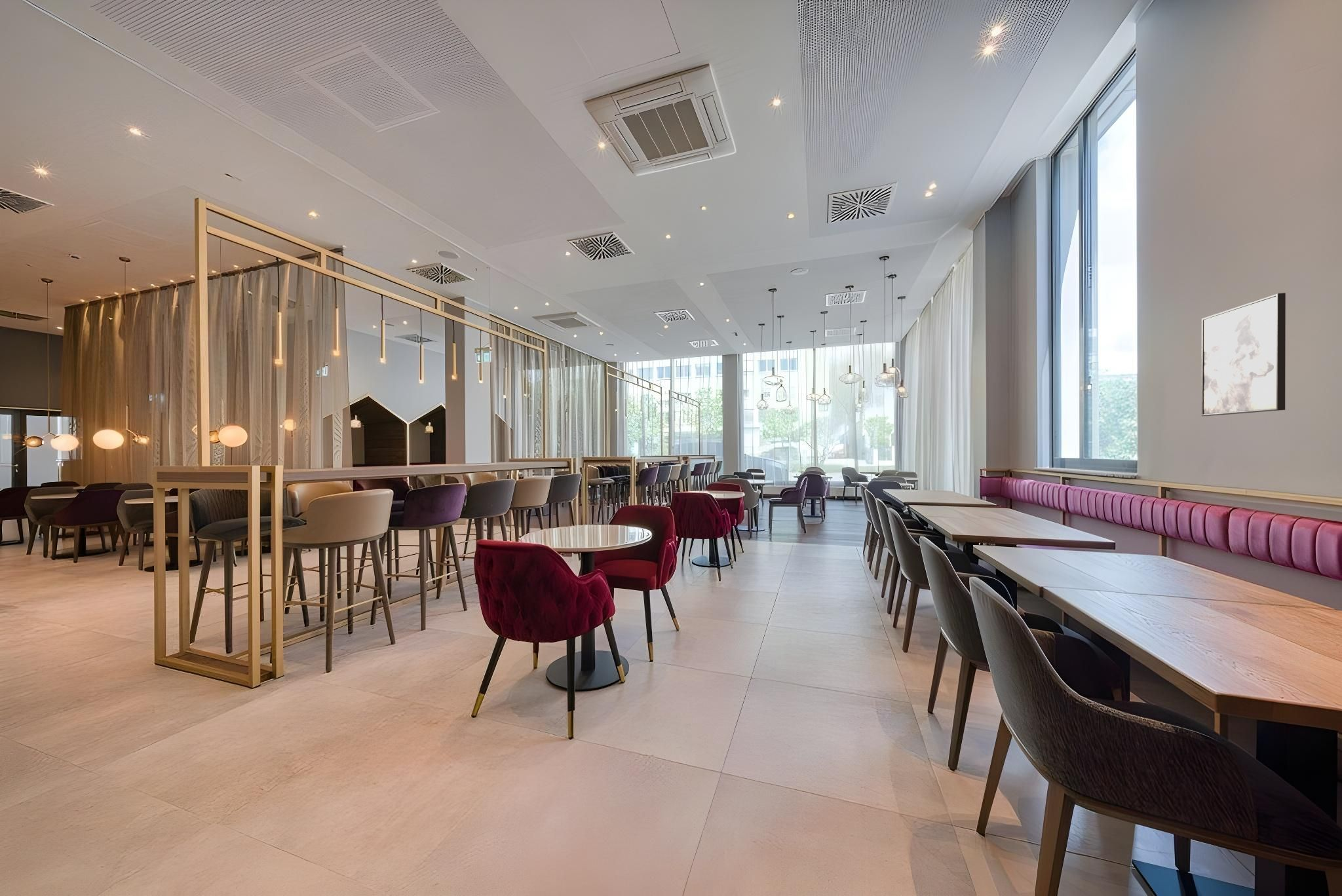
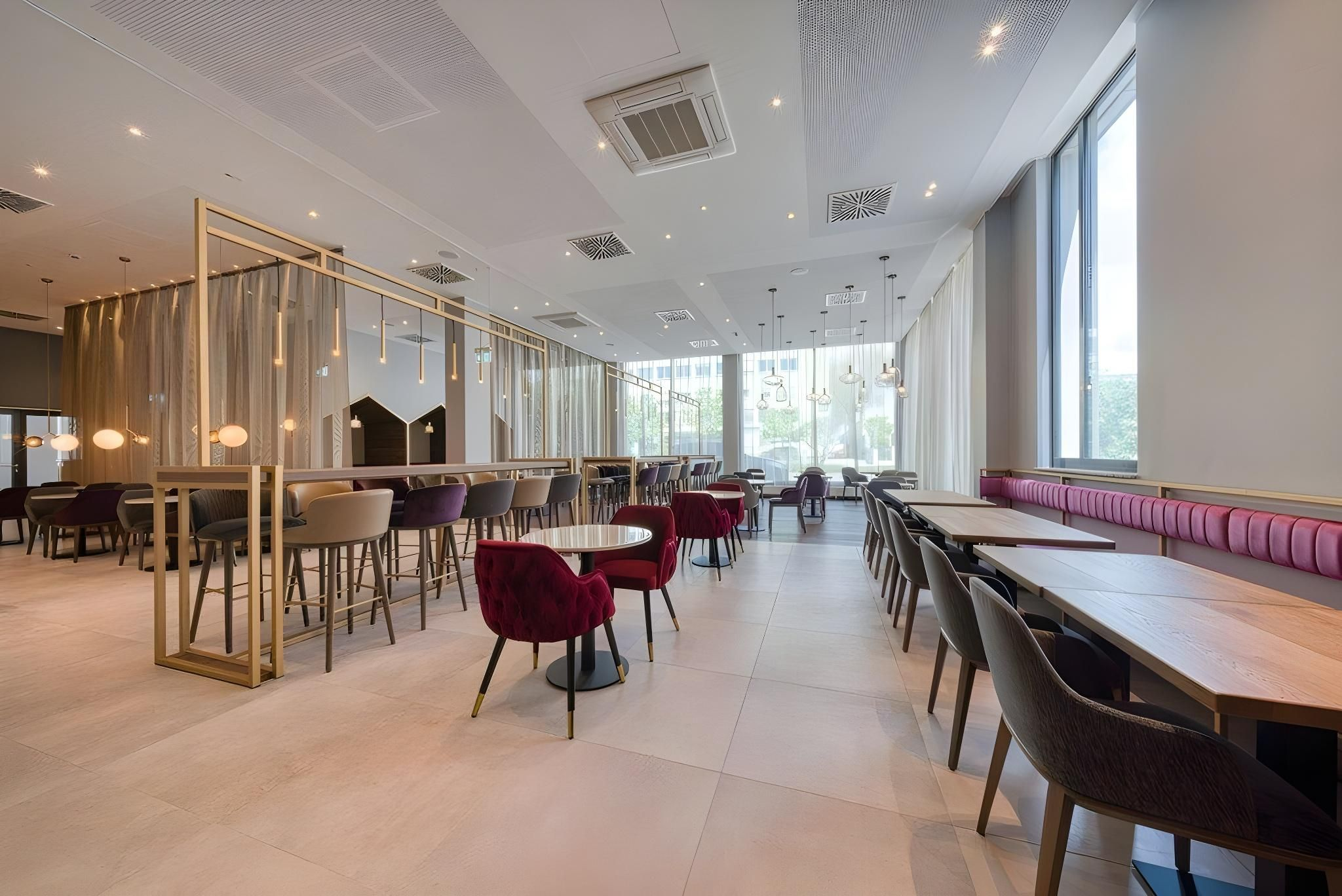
- wall art (1239, 360)
